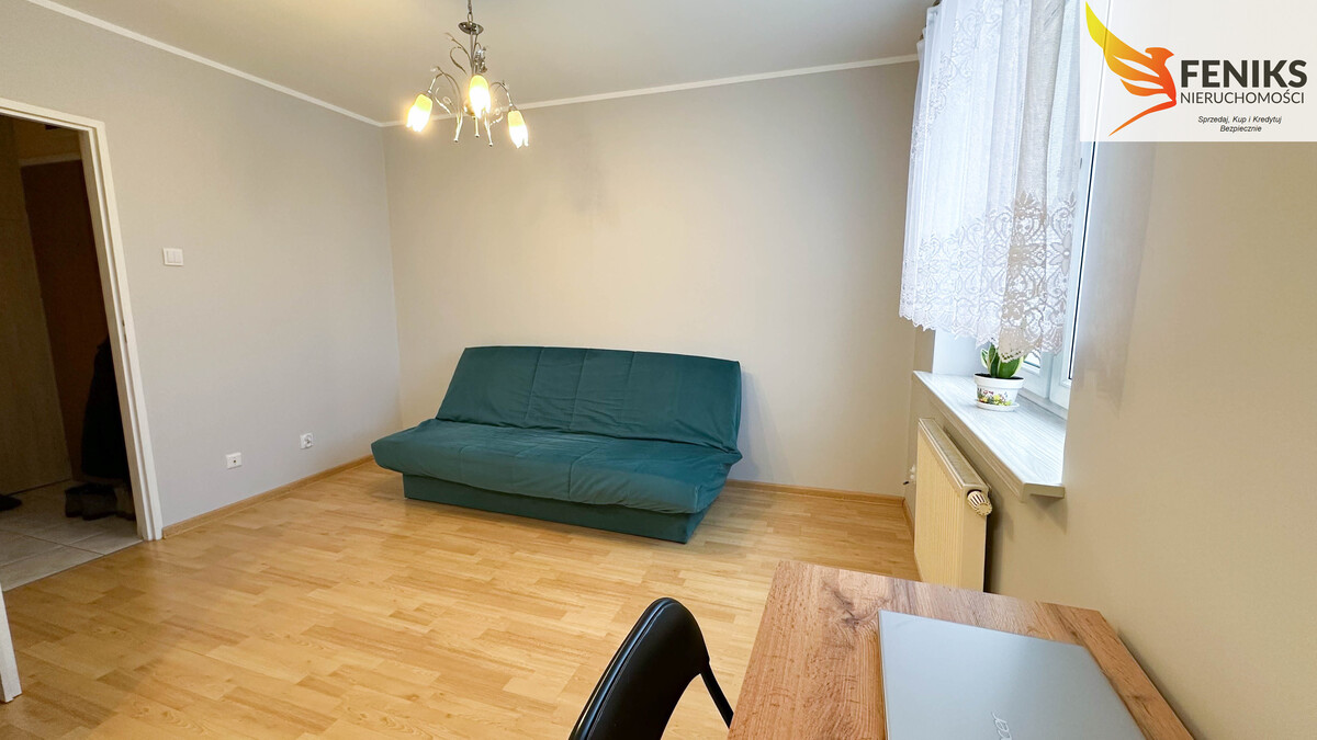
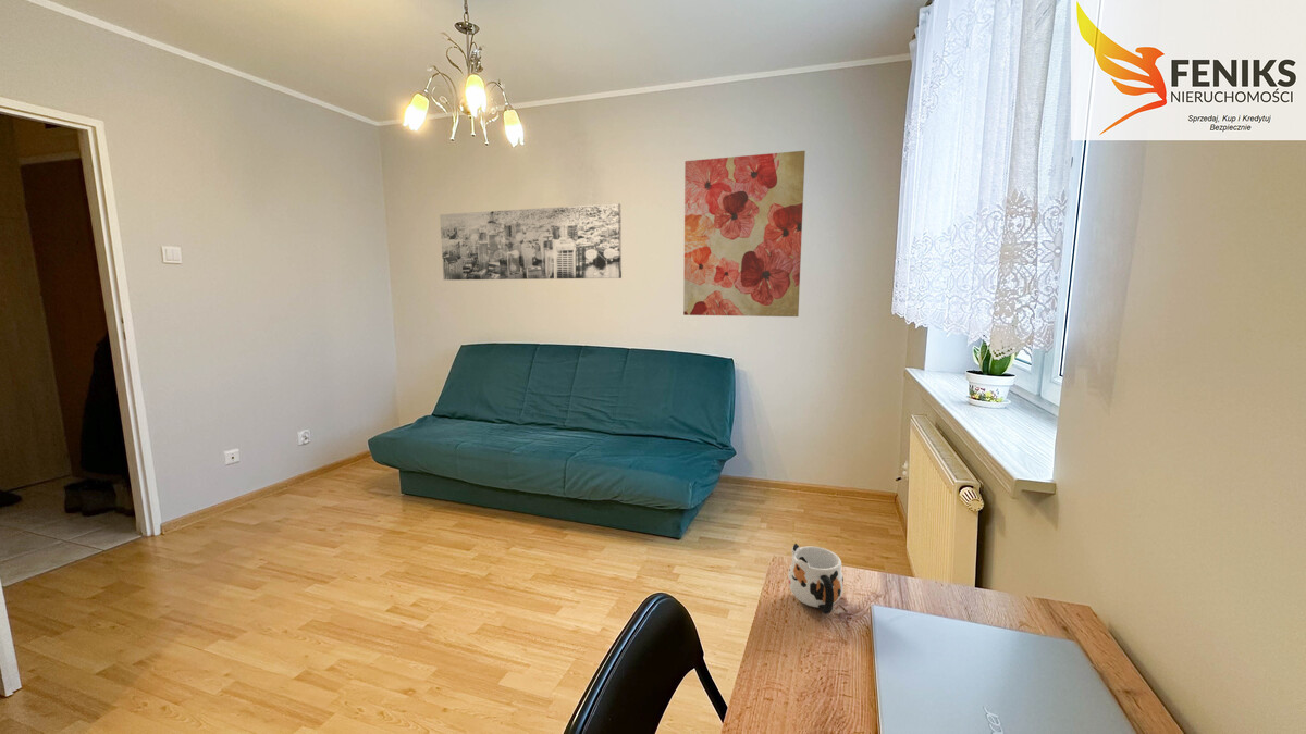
+ wall art (526, 245)
+ wall art (740, 237)
+ mug (817, 579)
